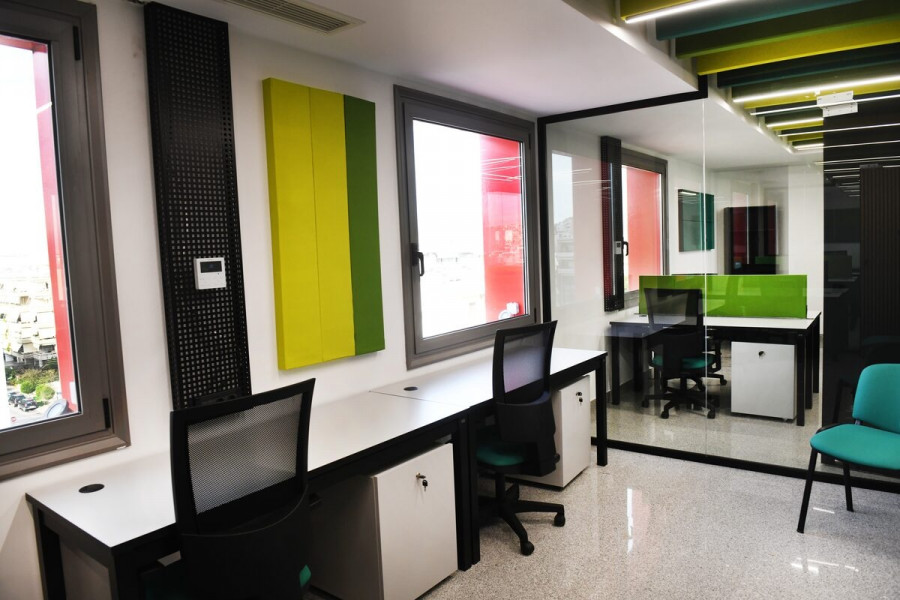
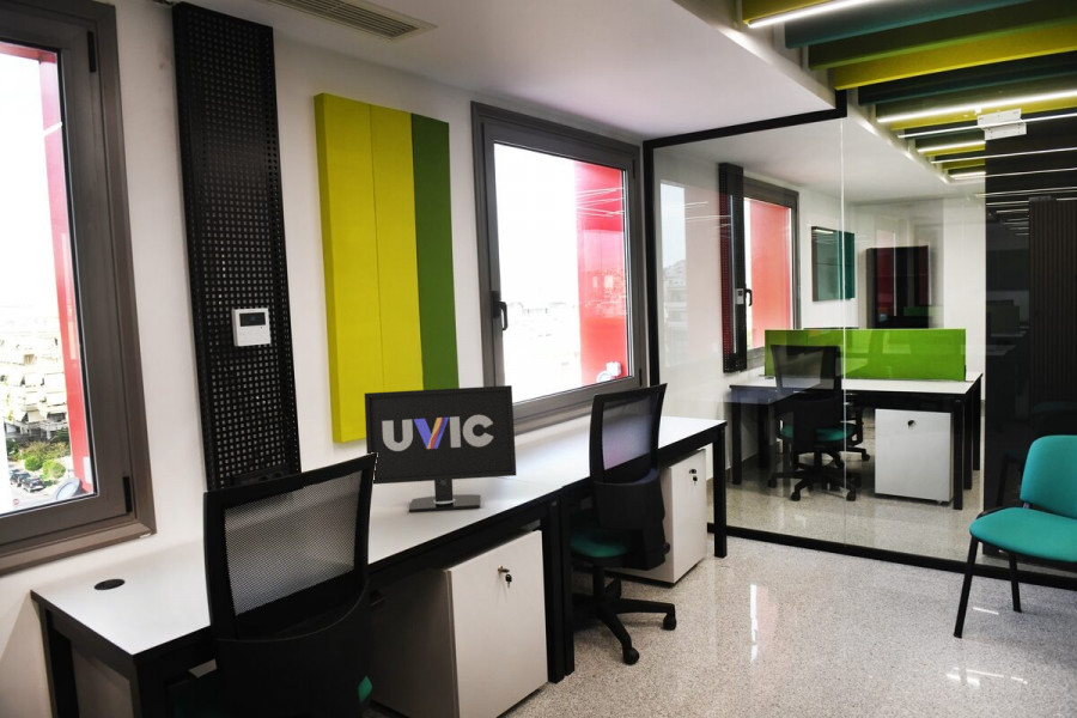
+ monitor (440, 446)
